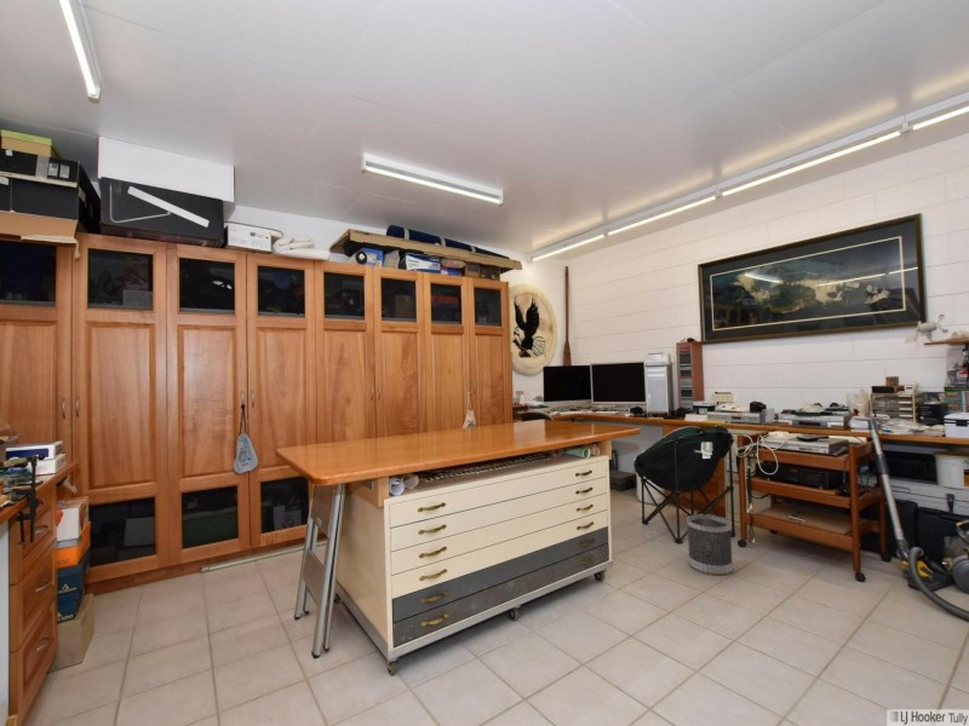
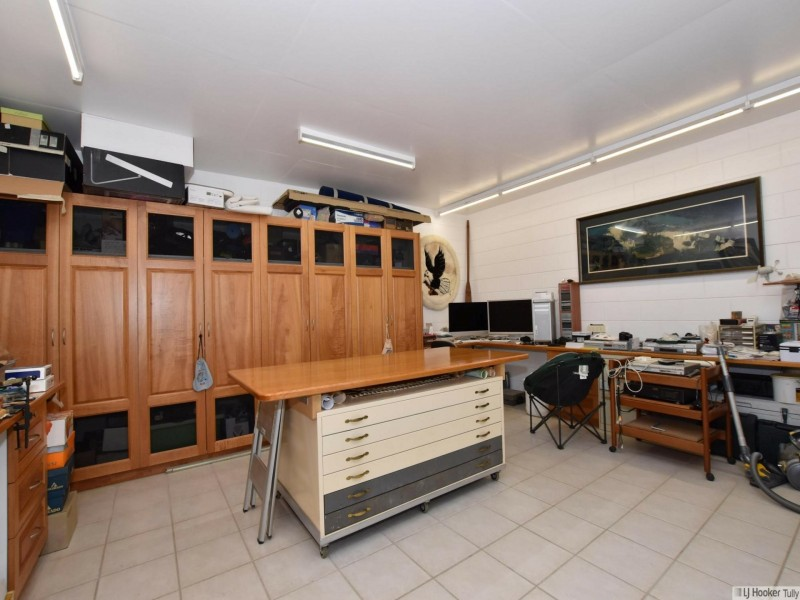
- wastebasket (709, 543)
